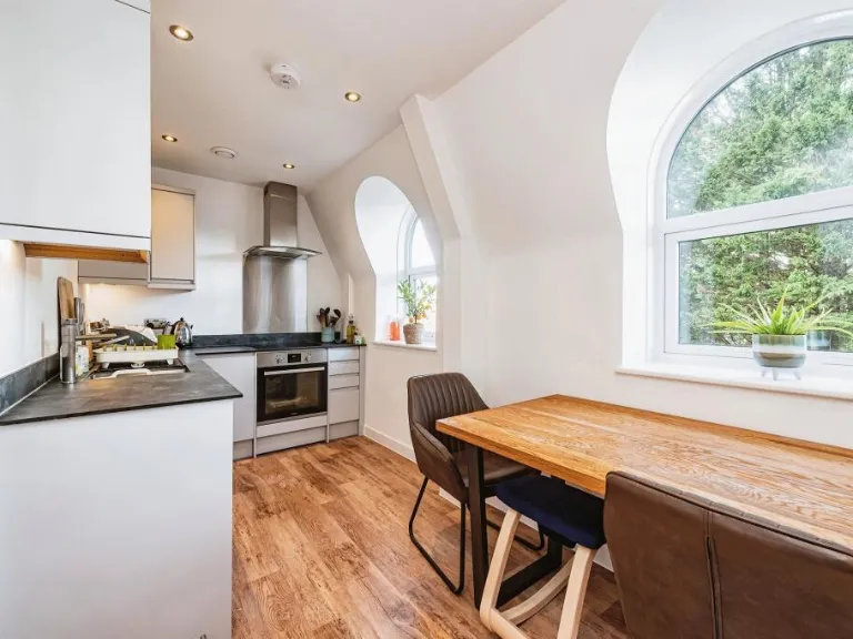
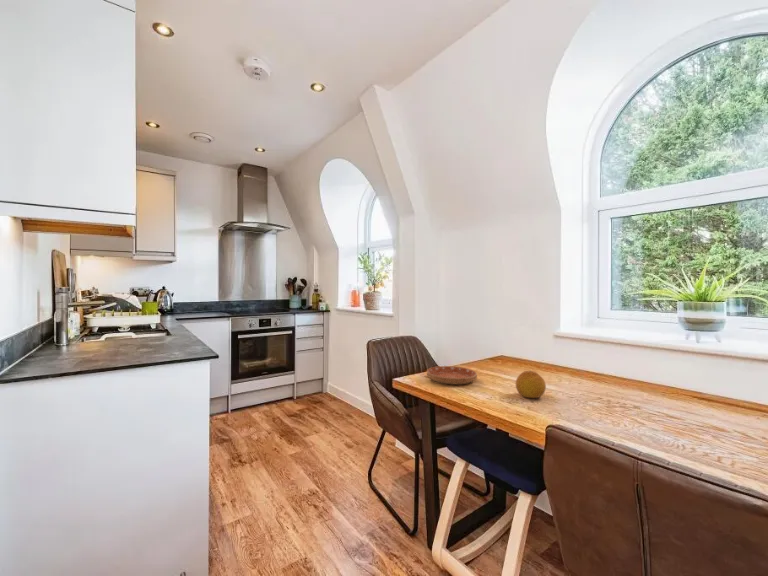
+ fruit (530, 383)
+ saucer (451, 375)
